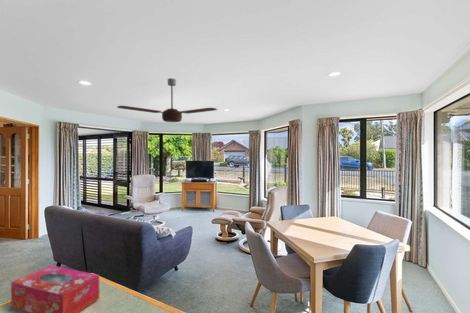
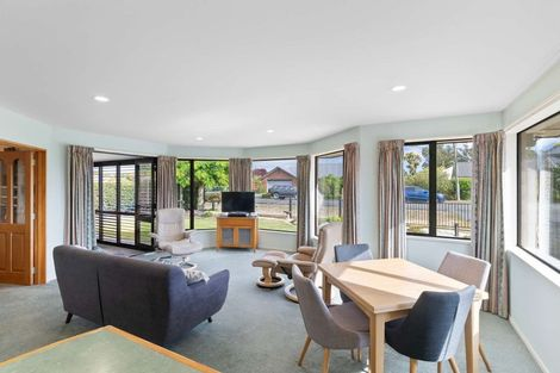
- ceiling fan (171, 101)
- tissue box (56, 290)
